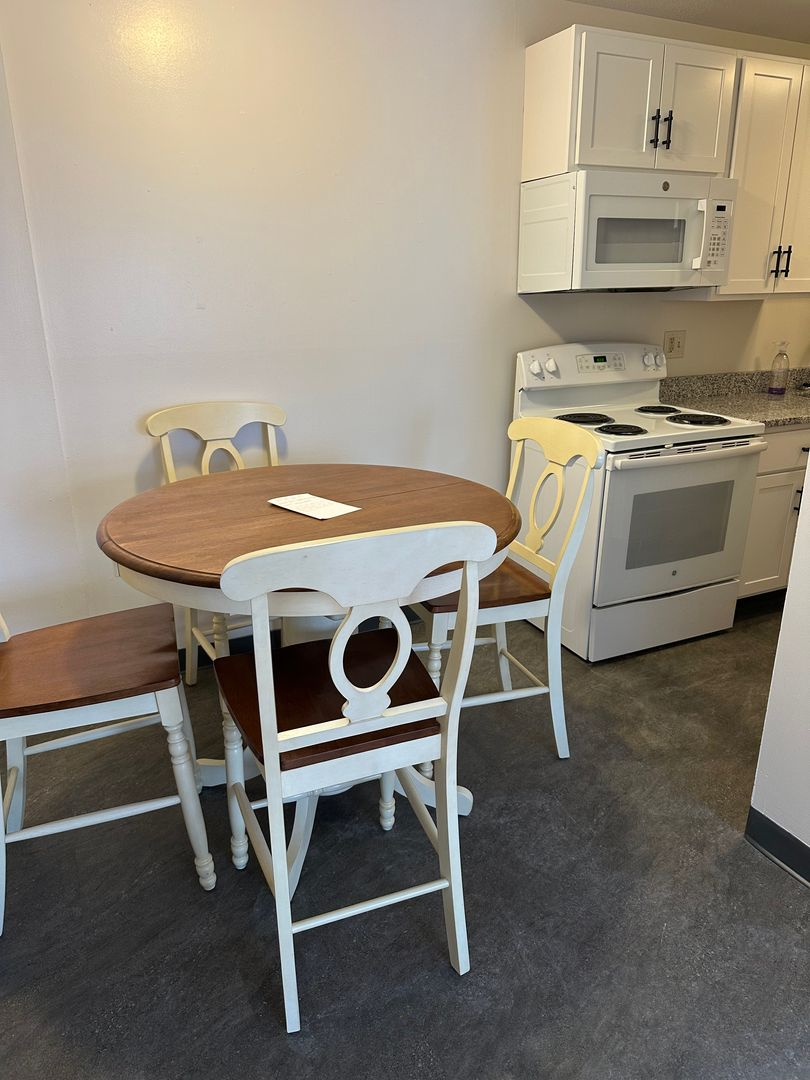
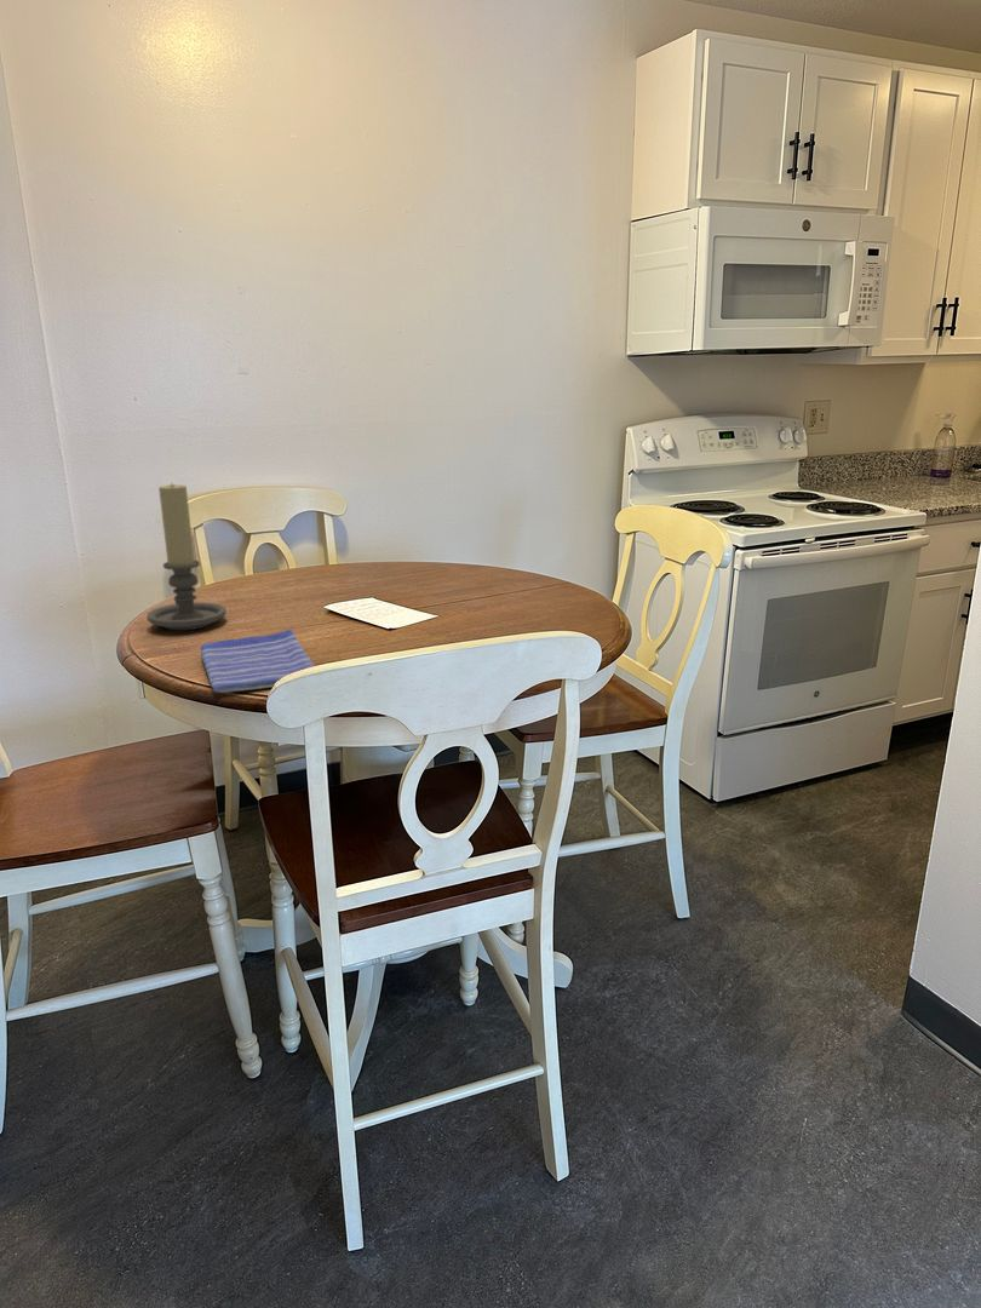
+ candle holder (178, 553)
+ dish towel (257, 658)
